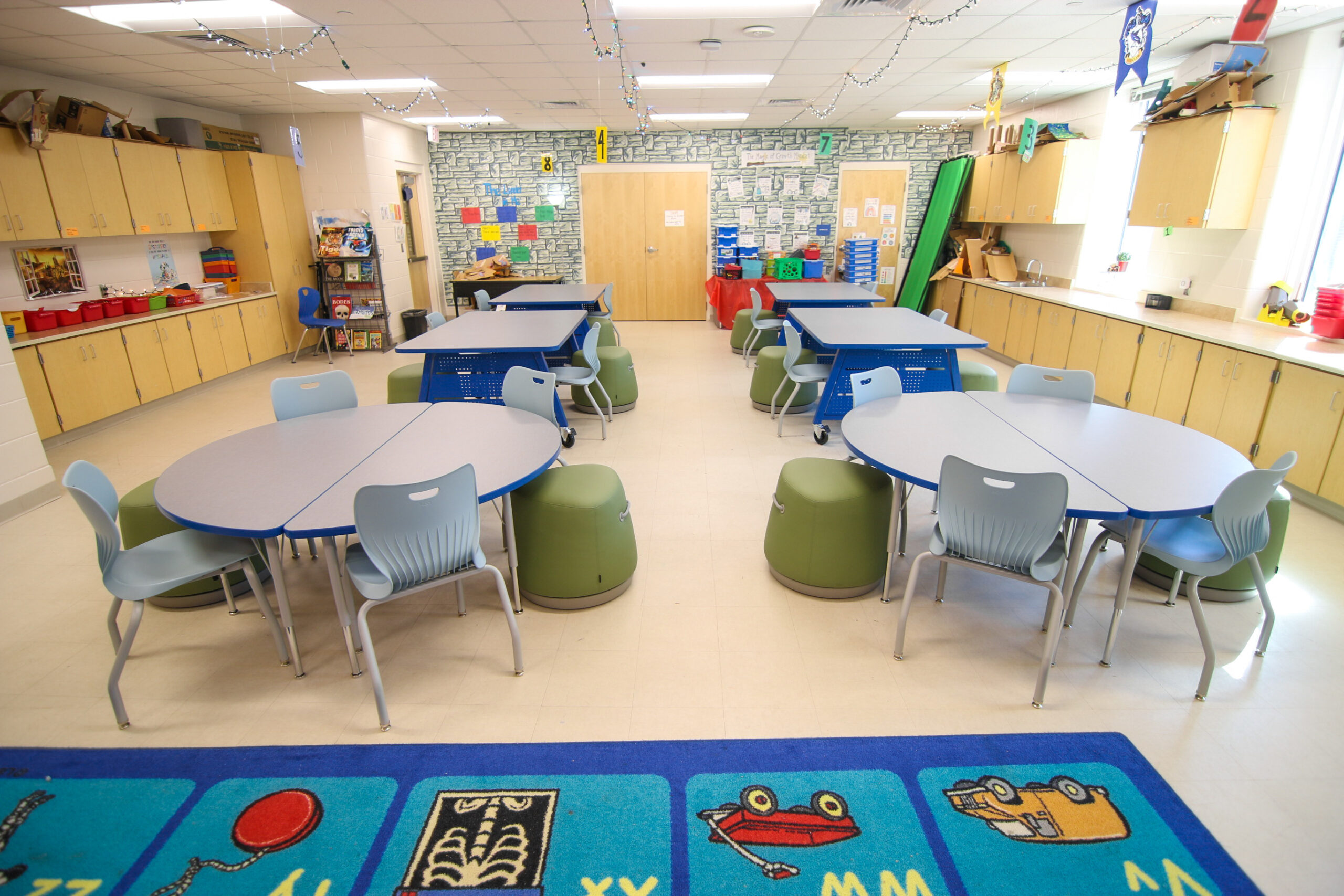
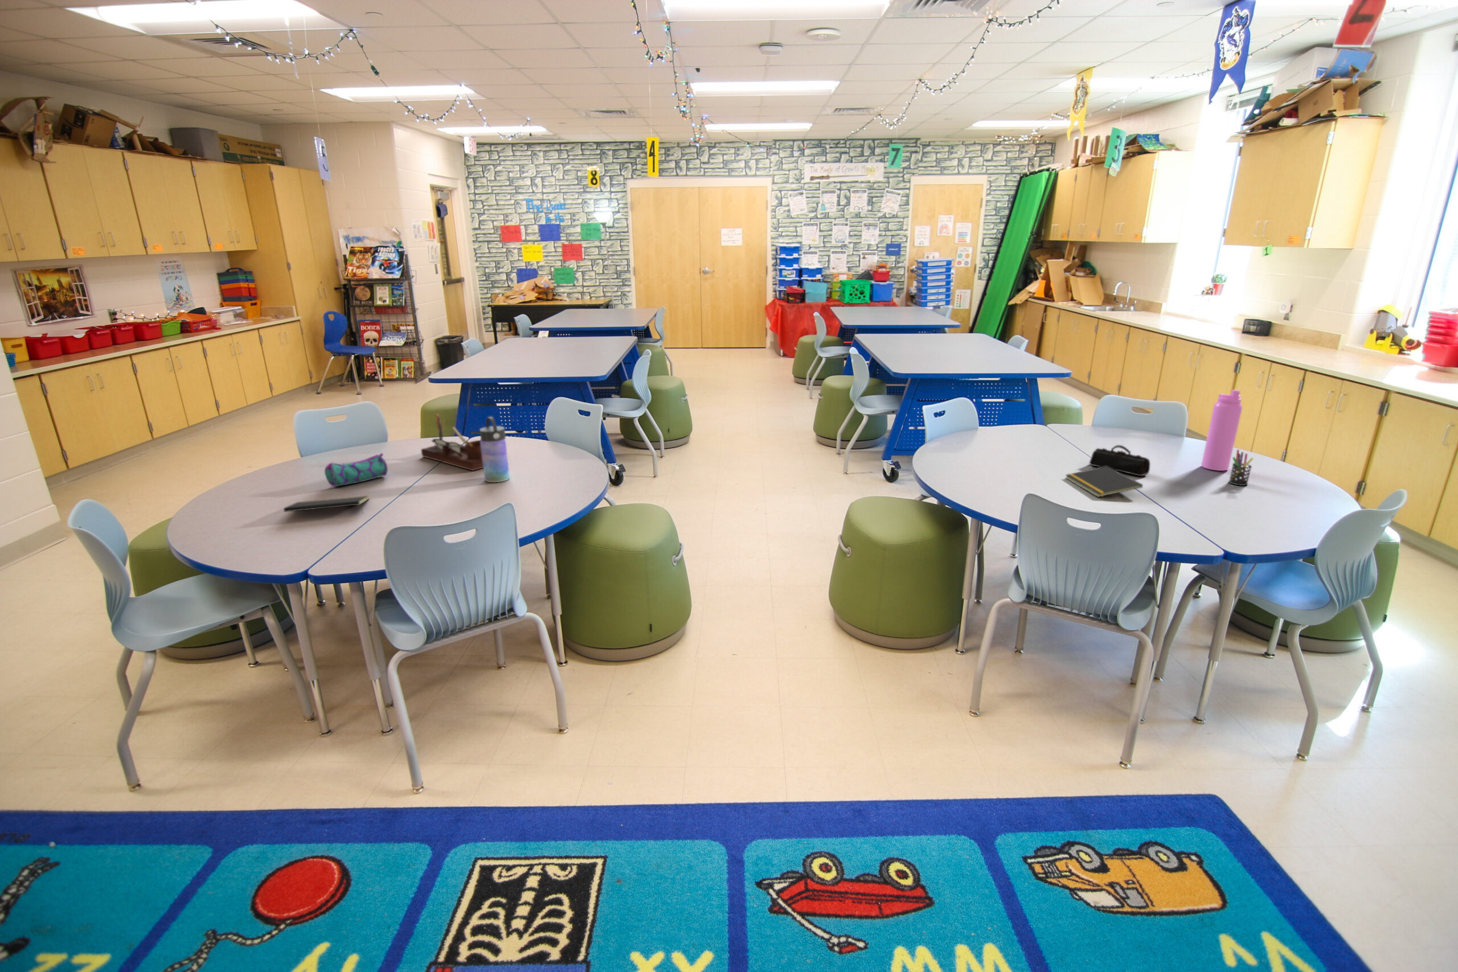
+ notepad (328, 503)
+ notepad (1102, 481)
+ pencil case (357, 470)
+ water bottle (494, 448)
+ desk organizer (461, 439)
+ pen holder (1239, 466)
+ pencil case (1121, 457)
+ water bottle (1223, 430)
